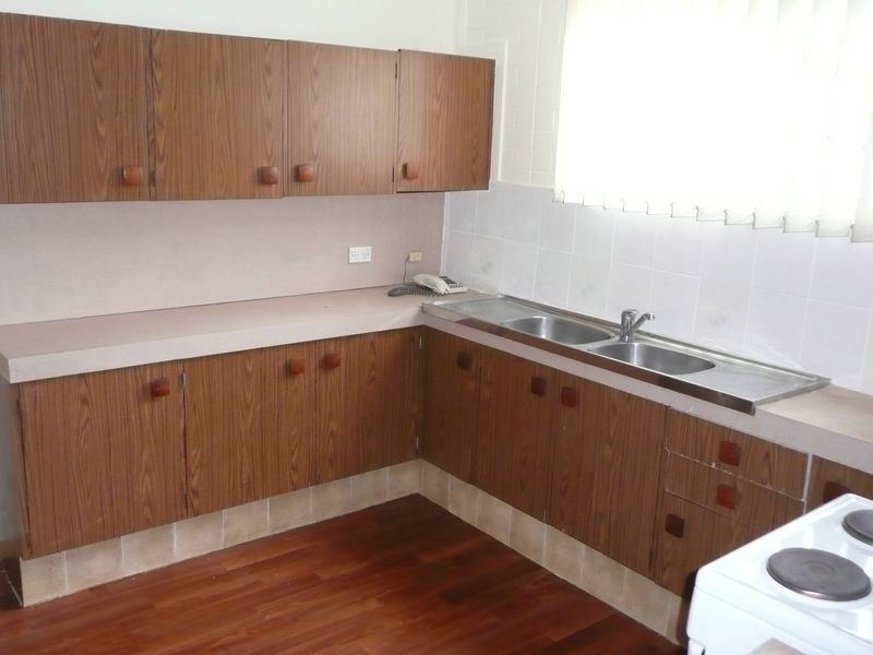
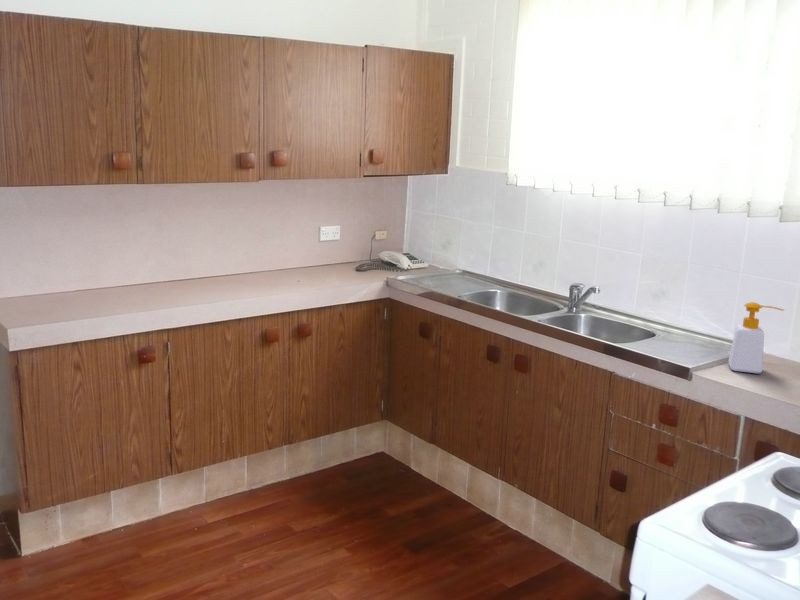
+ soap bottle (756, 336)
